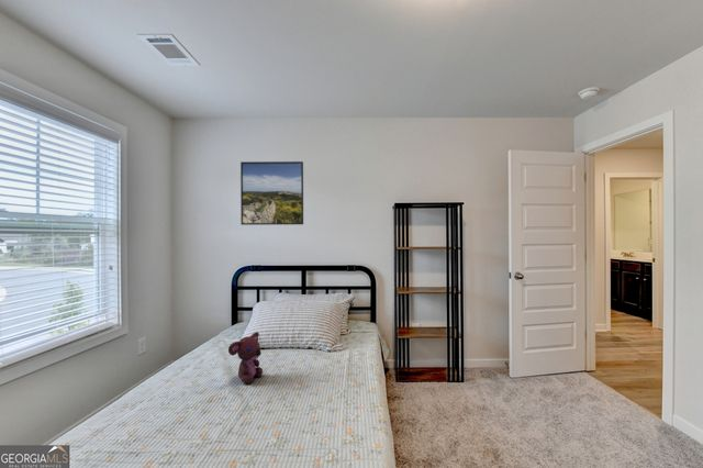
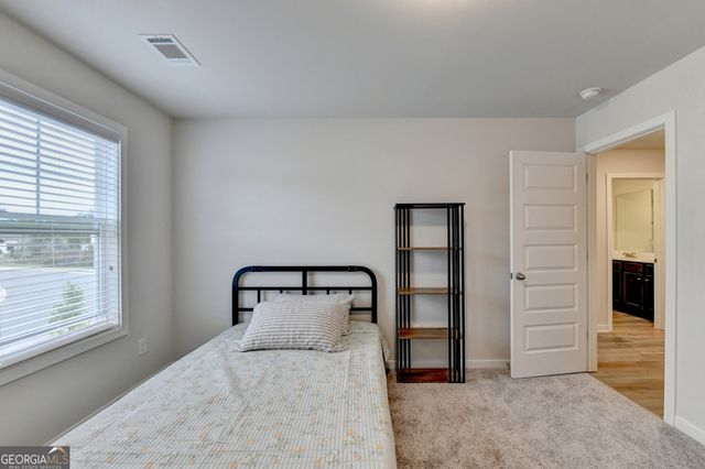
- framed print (271, 192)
- teddy bear (249, 358)
